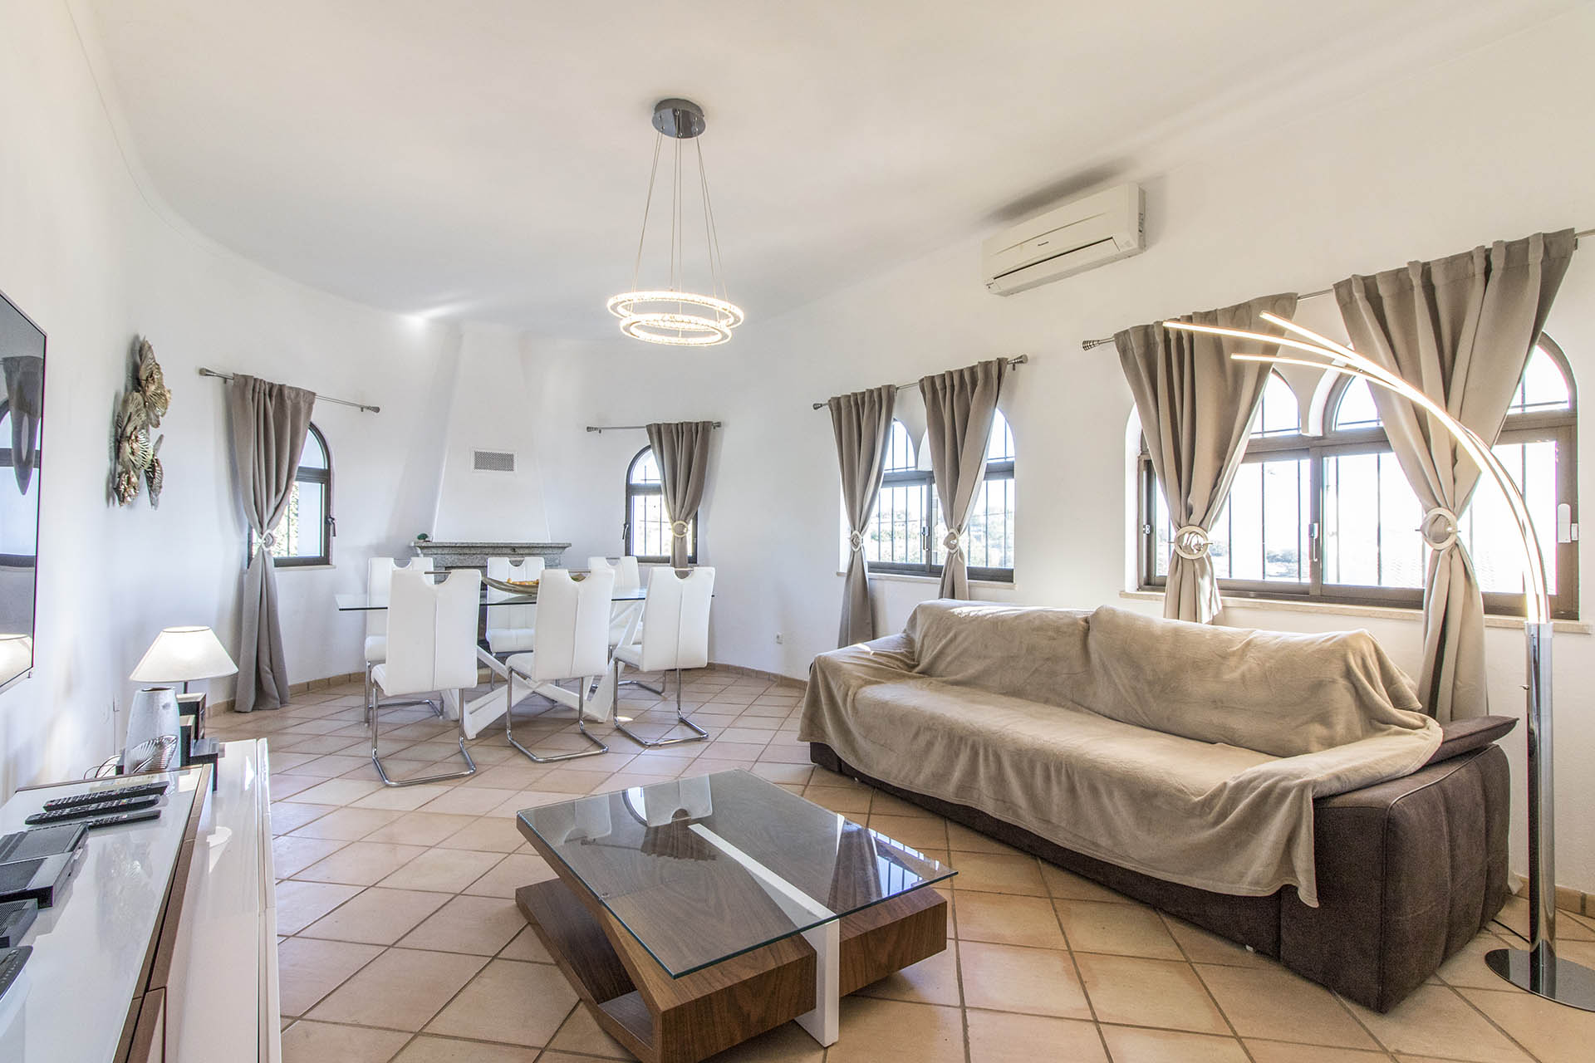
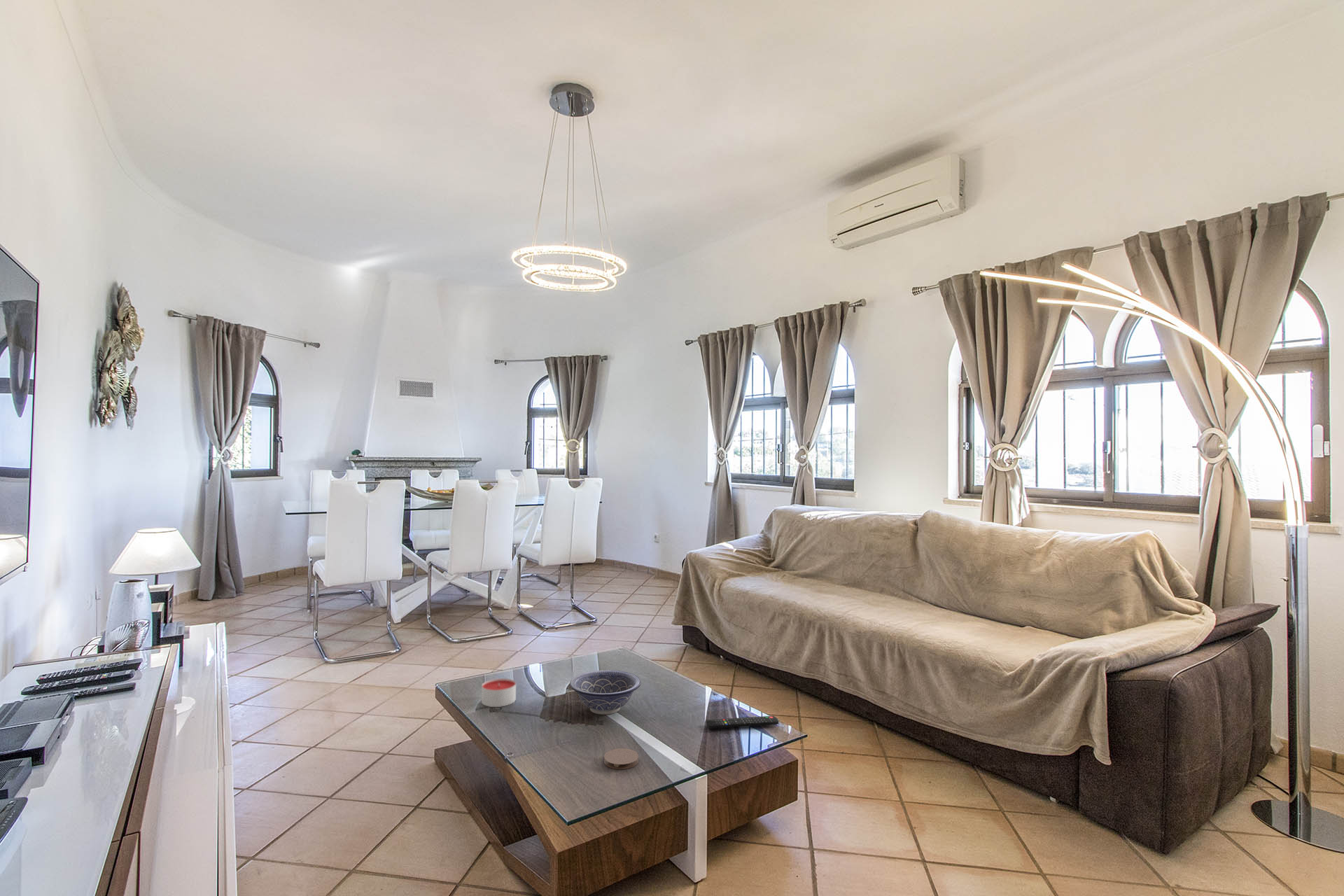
+ coaster (621, 758)
+ candle (498, 692)
+ decorative bowl (605, 695)
+ remote control (743, 722)
